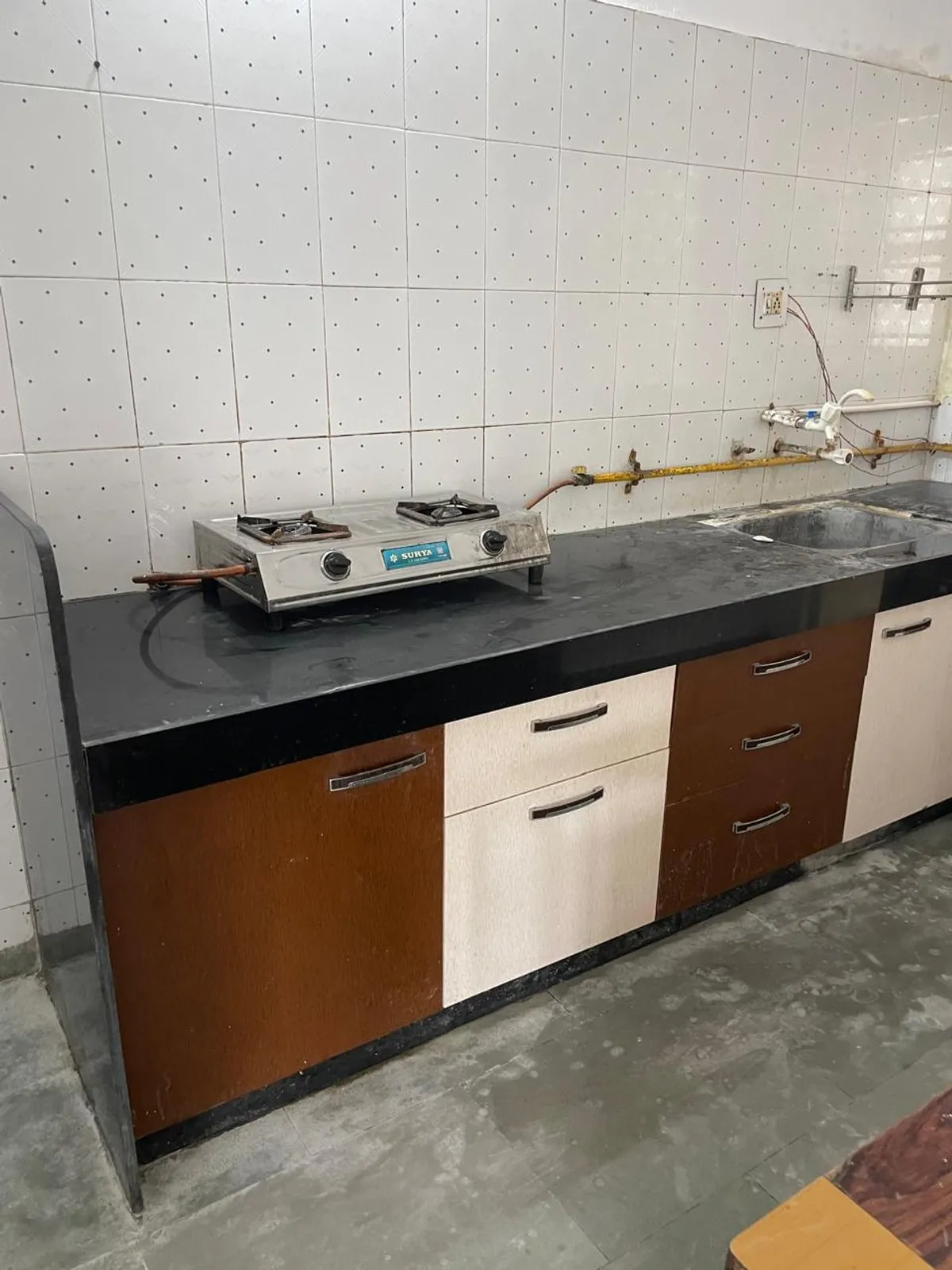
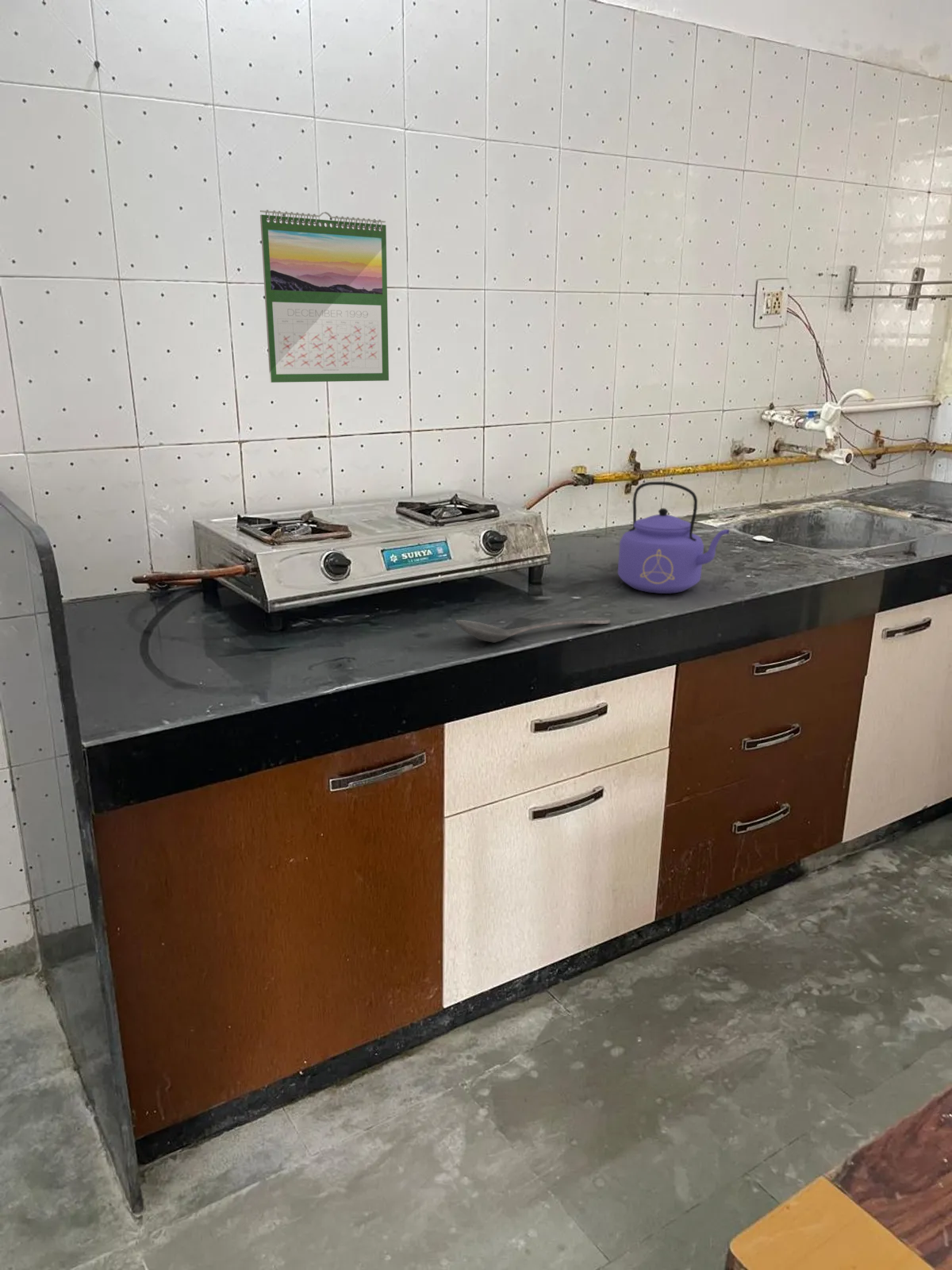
+ stirrer (537, 624)
+ calendar (328, 298)
+ kettle (674, 537)
